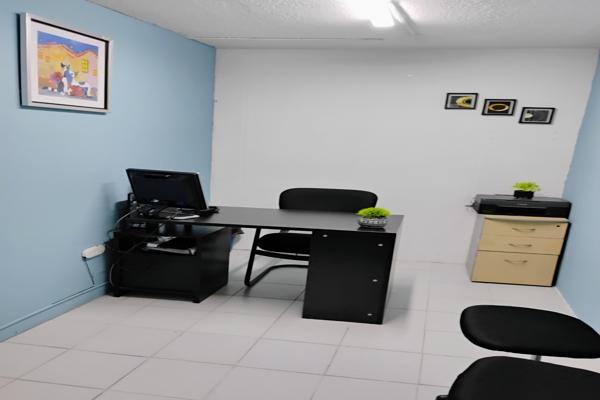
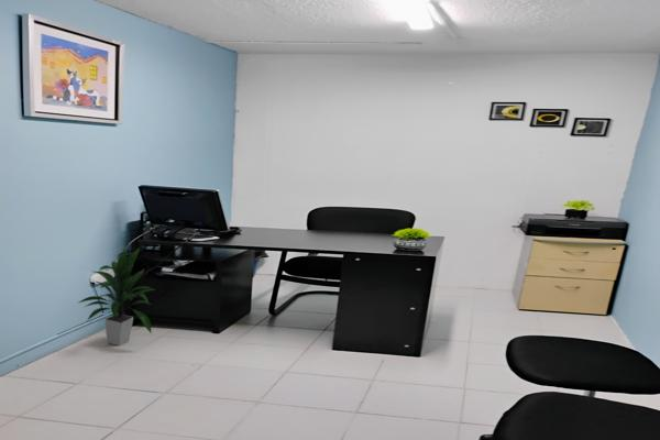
+ indoor plant (121, 297)
